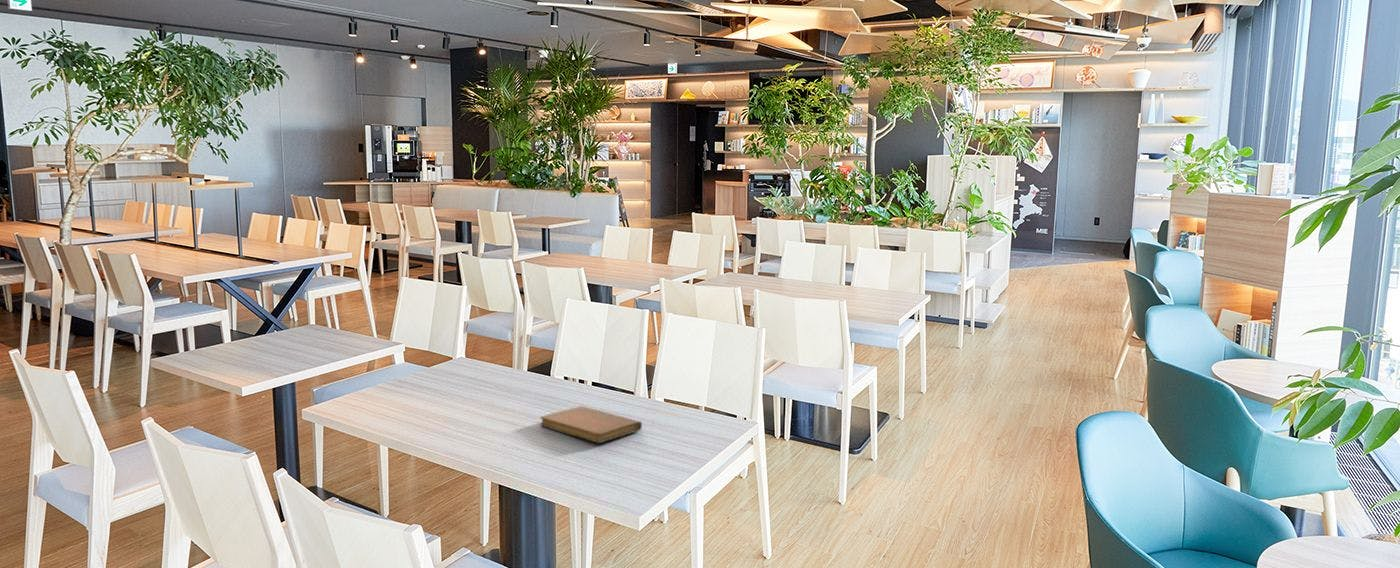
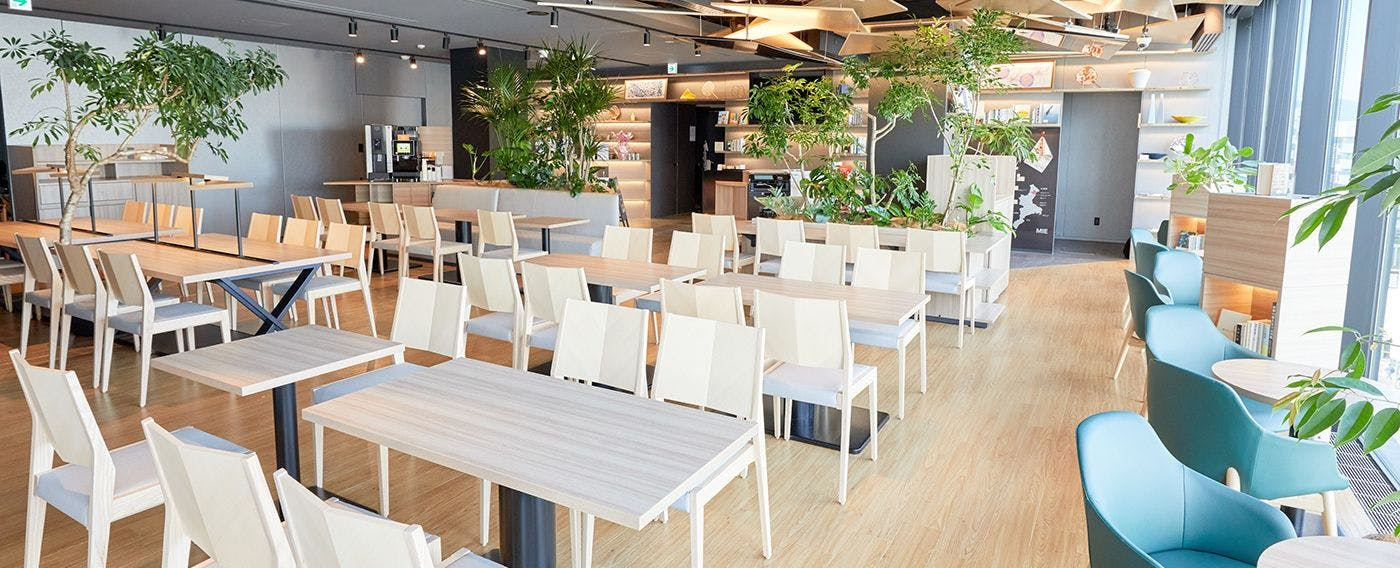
- notebook (590, 423)
